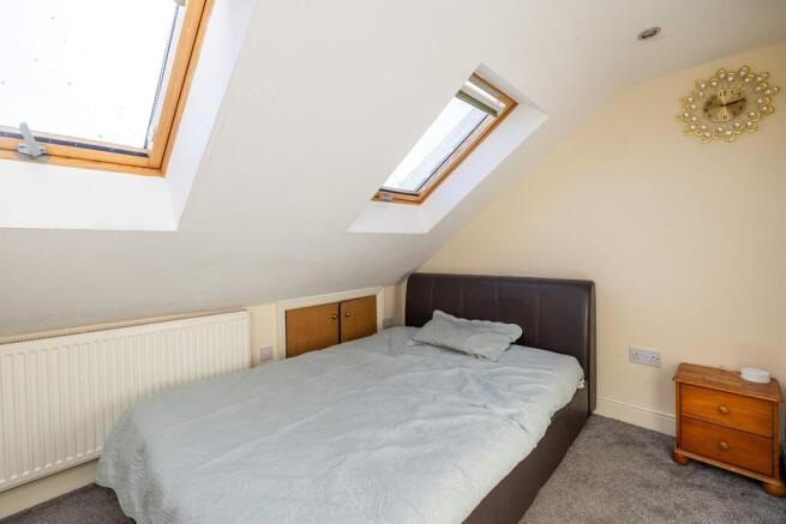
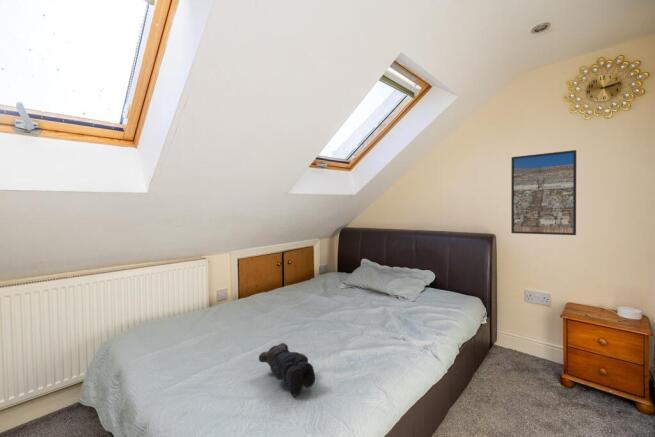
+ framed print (542, 194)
+ bear (290, 362)
